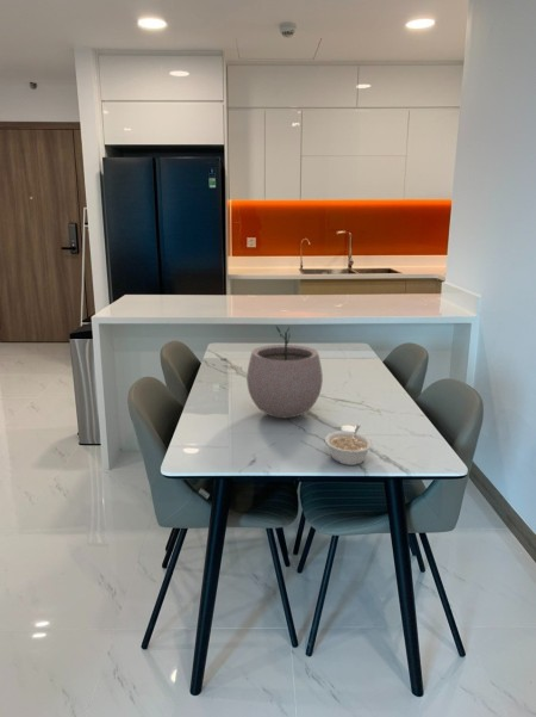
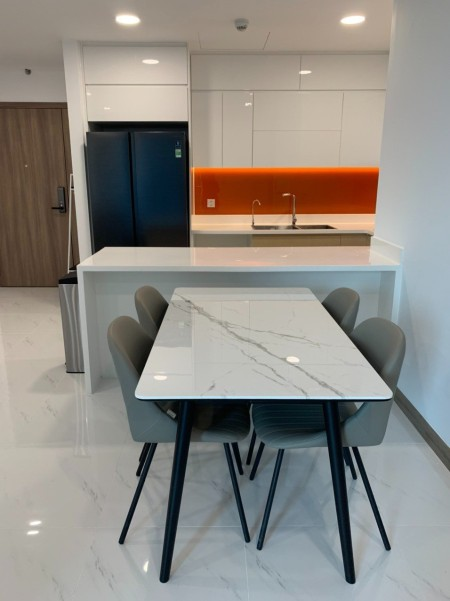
- legume (347, 446)
- plant pot (285, 369)
